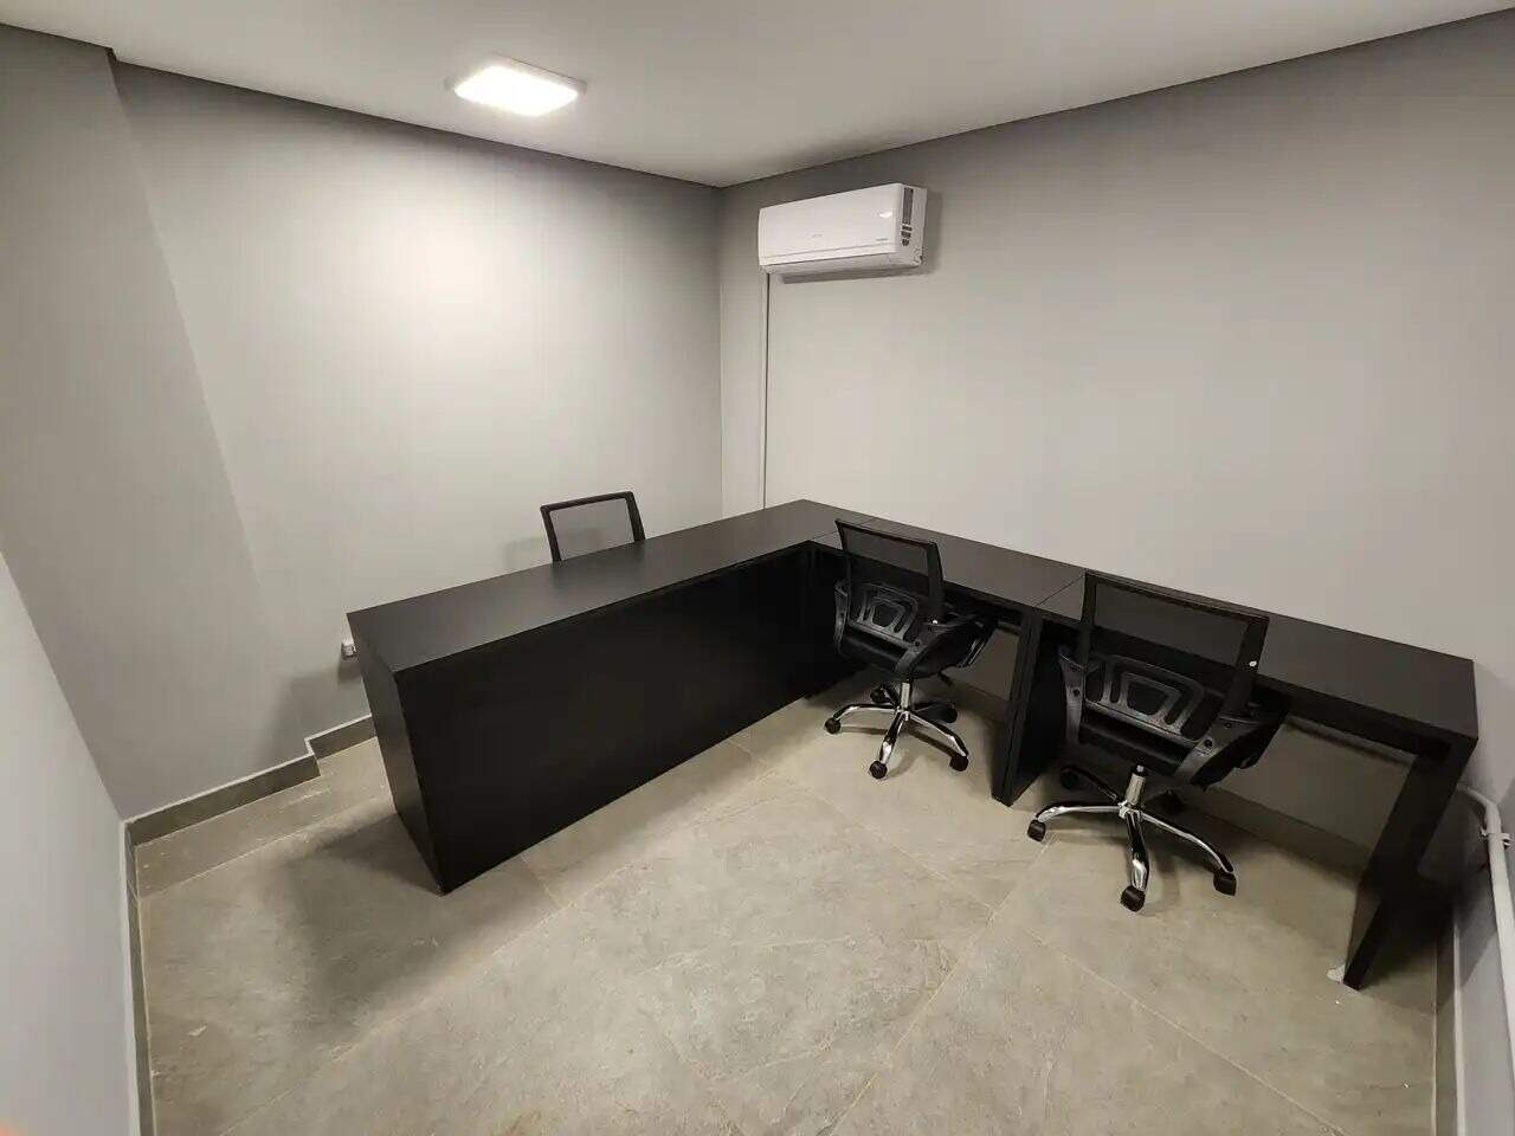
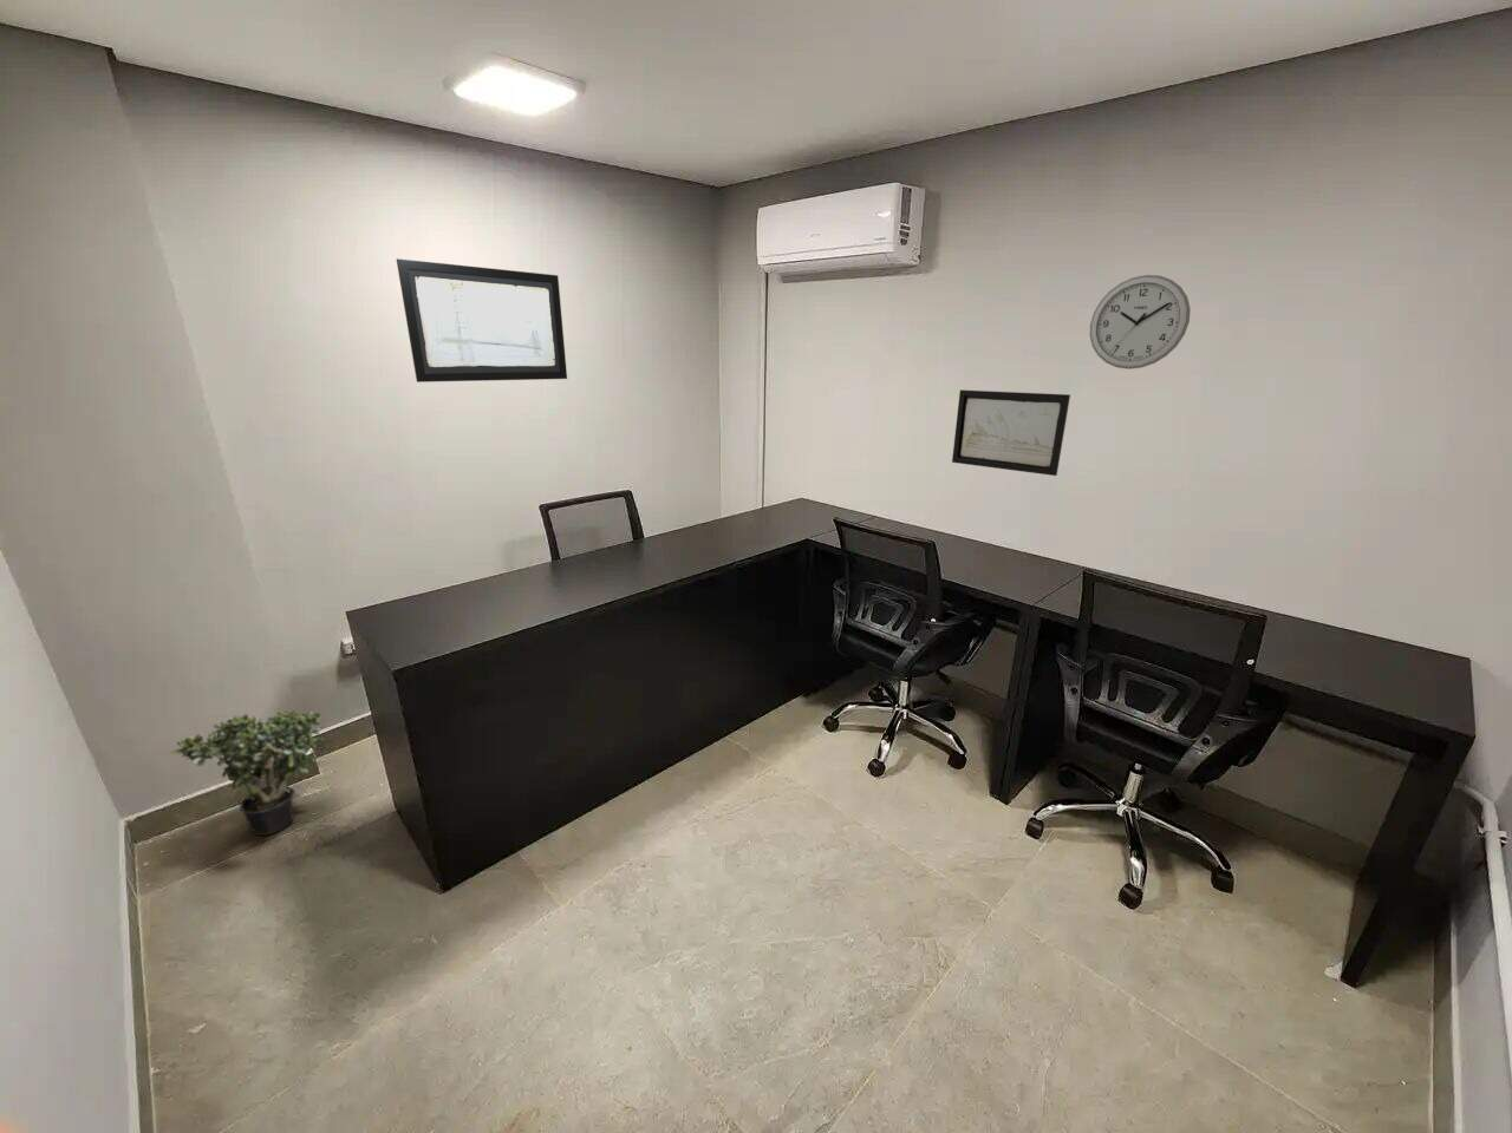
+ wall art (1006, 431)
+ wall clock (1136, 323)
+ wall art (491, 325)
+ potted plant (263, 772)
